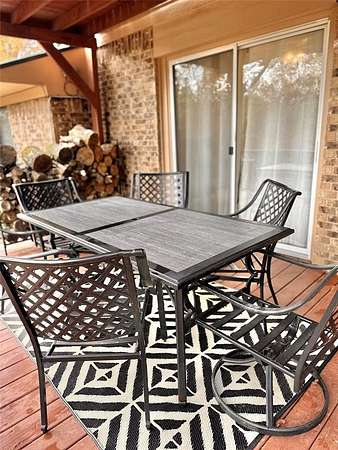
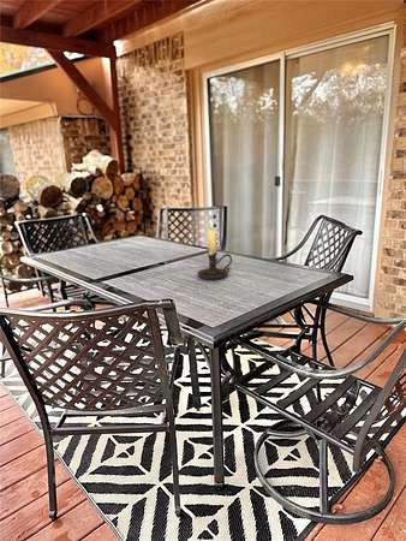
+ candle holder (215, 248)
